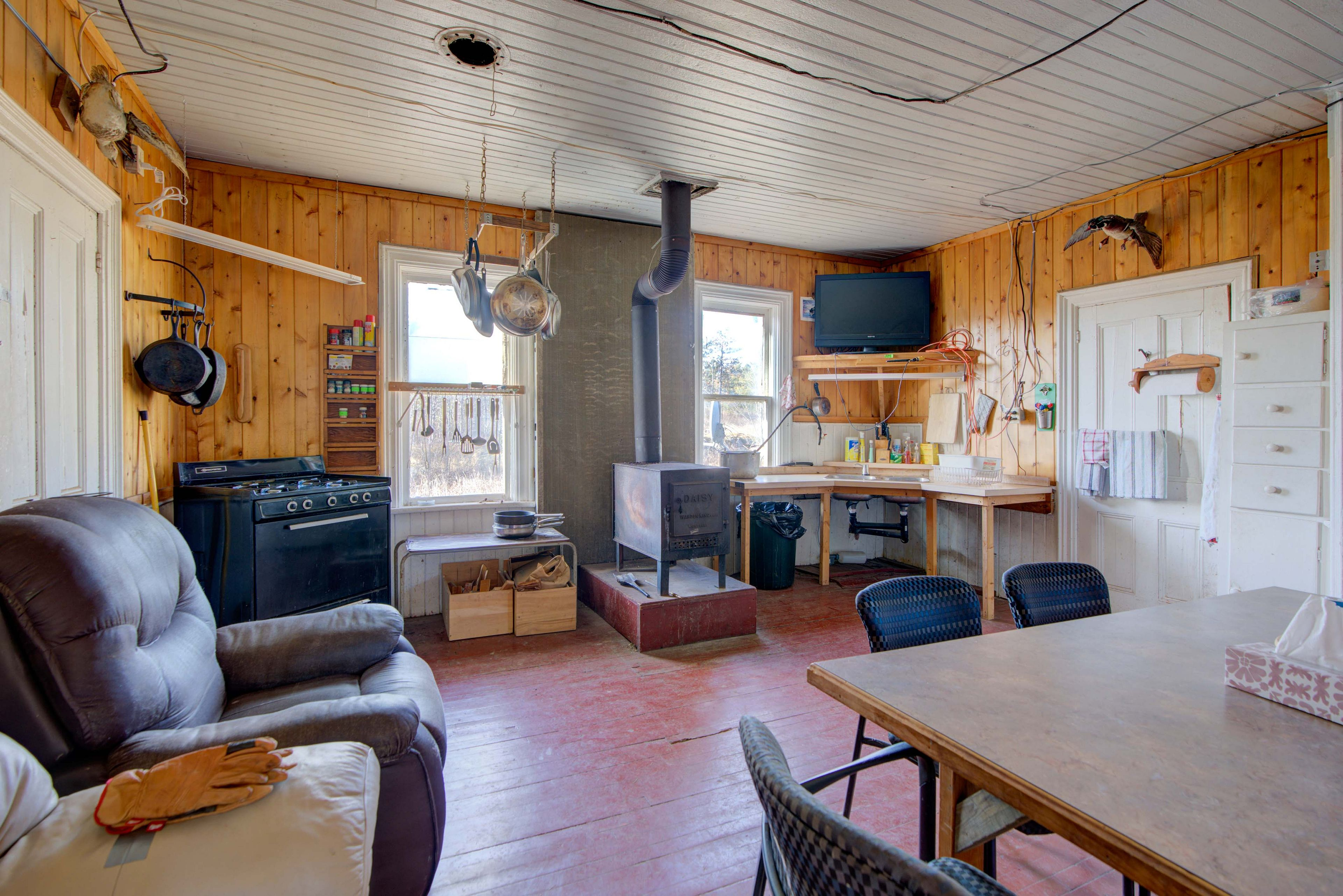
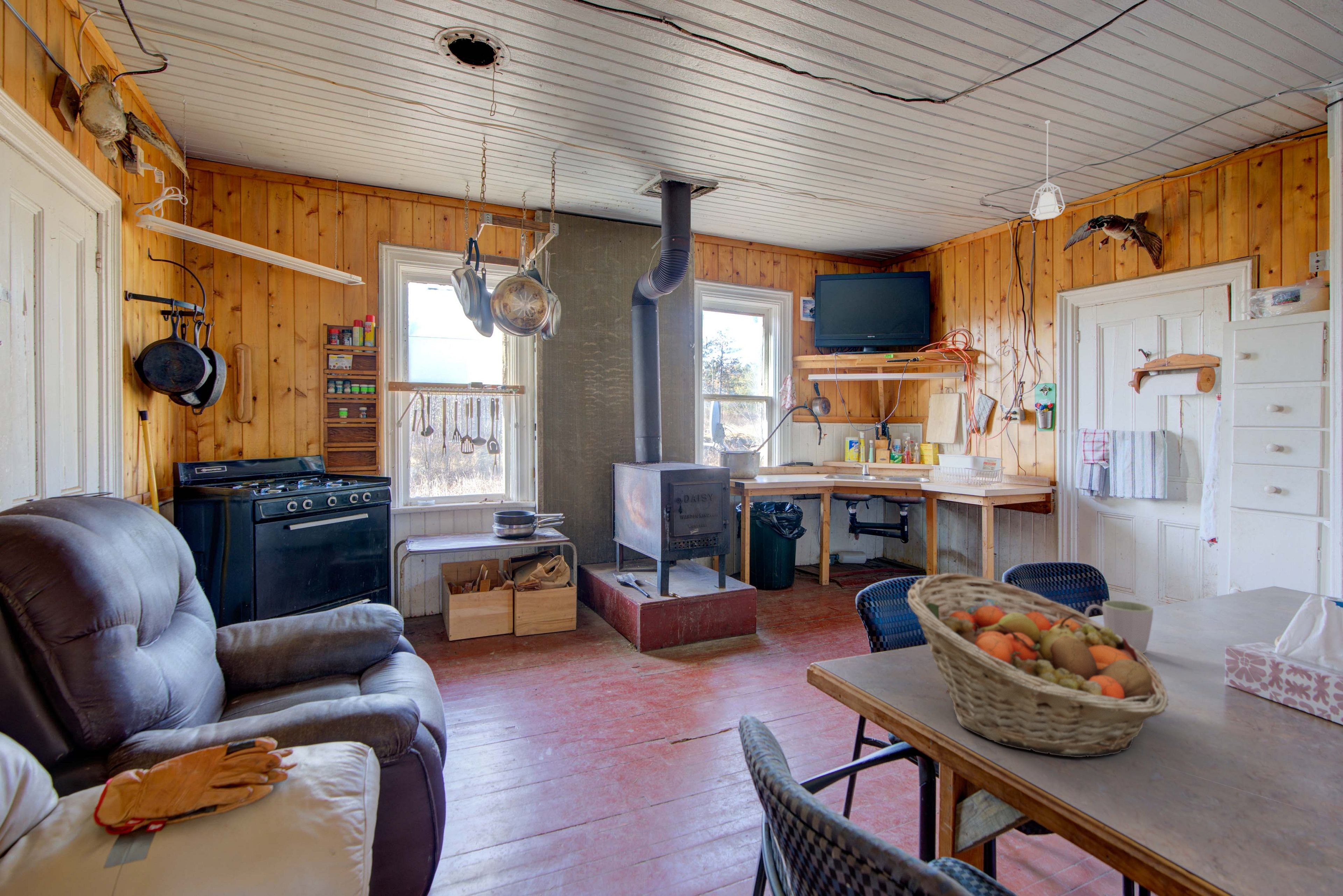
+ pendant lamp (1047, 169)
+ fruit basket (1028, 652)
+ mug (1117, 626)
